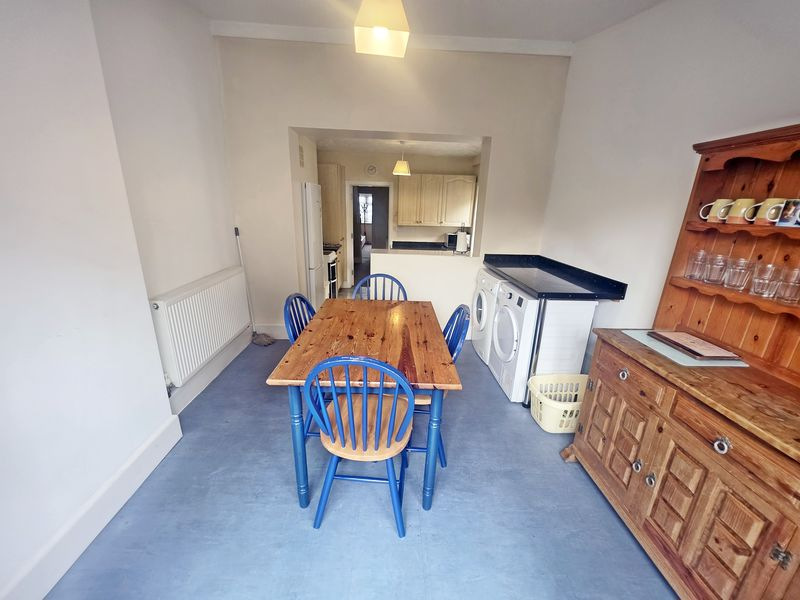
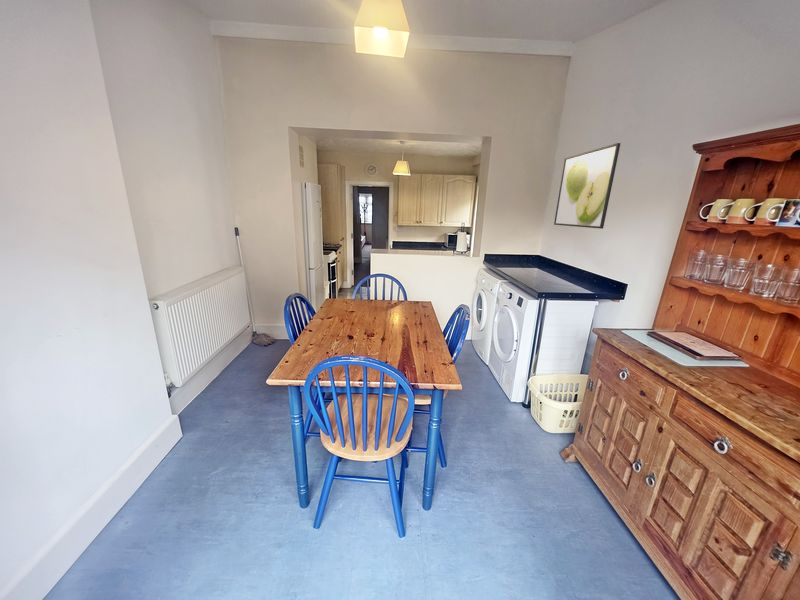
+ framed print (582, 190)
